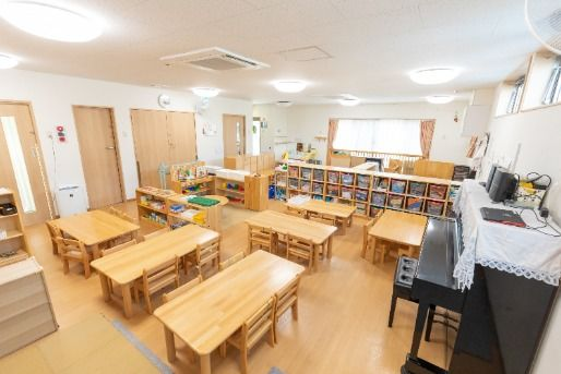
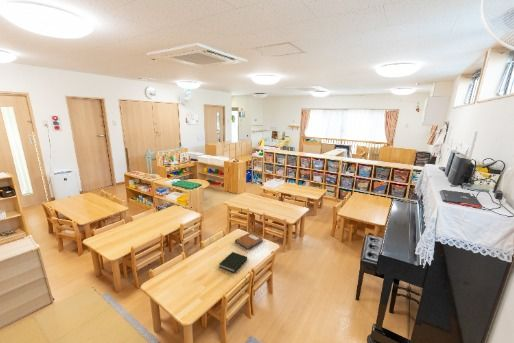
+ notebook (249, 239)
+ book (233, 261)
